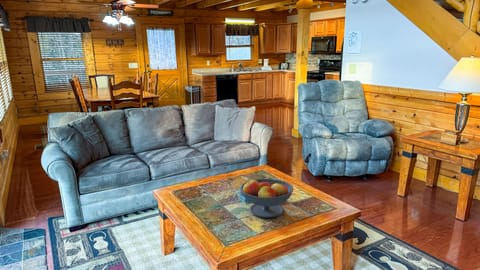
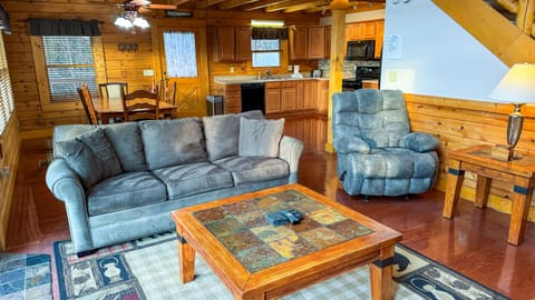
- fruit bowl (266, 194)
